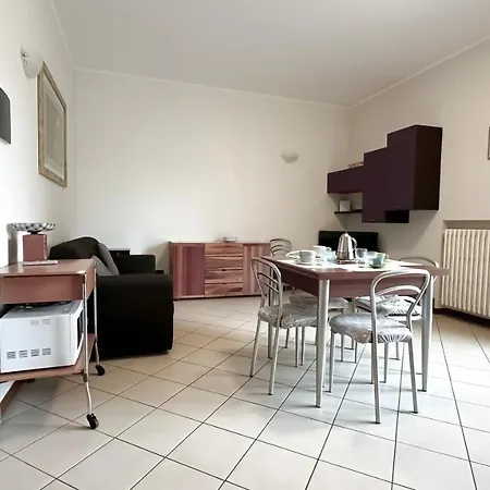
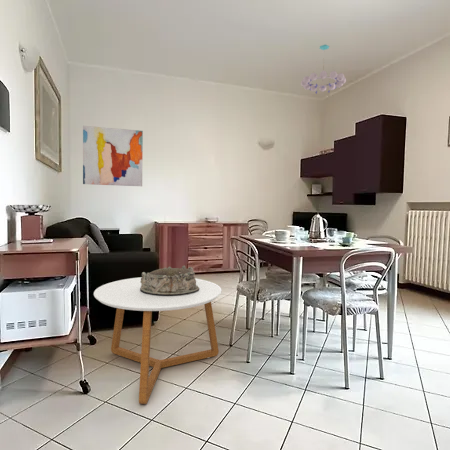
+ wall art (113, 156)
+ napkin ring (170, 279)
+ coffee table (150, 328)
+ chandelier (323, 68)
